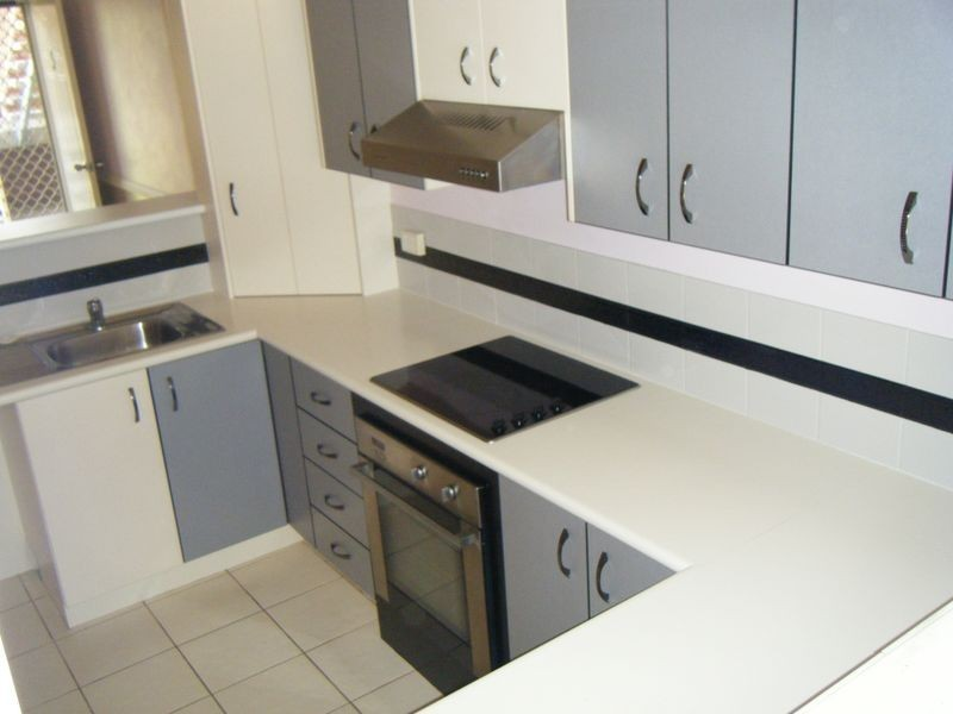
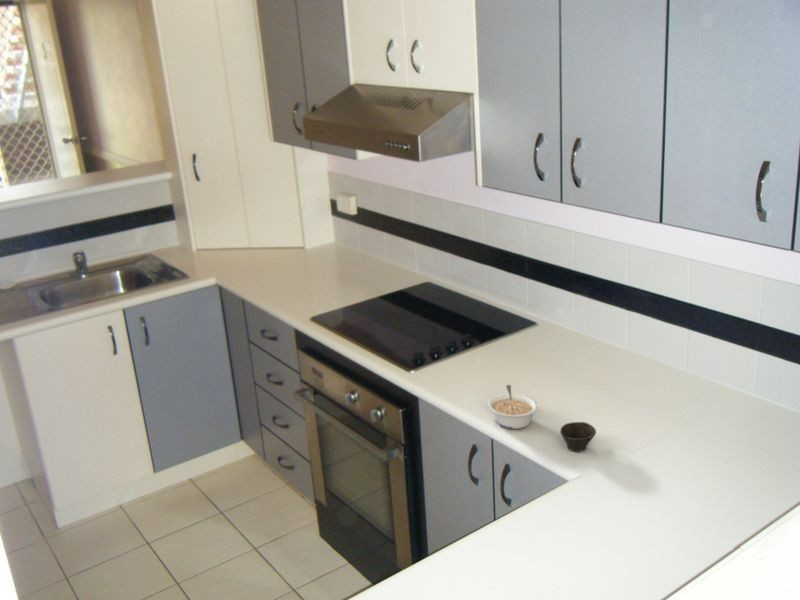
+ legume (511, 410)
+ cup (579, 437)
